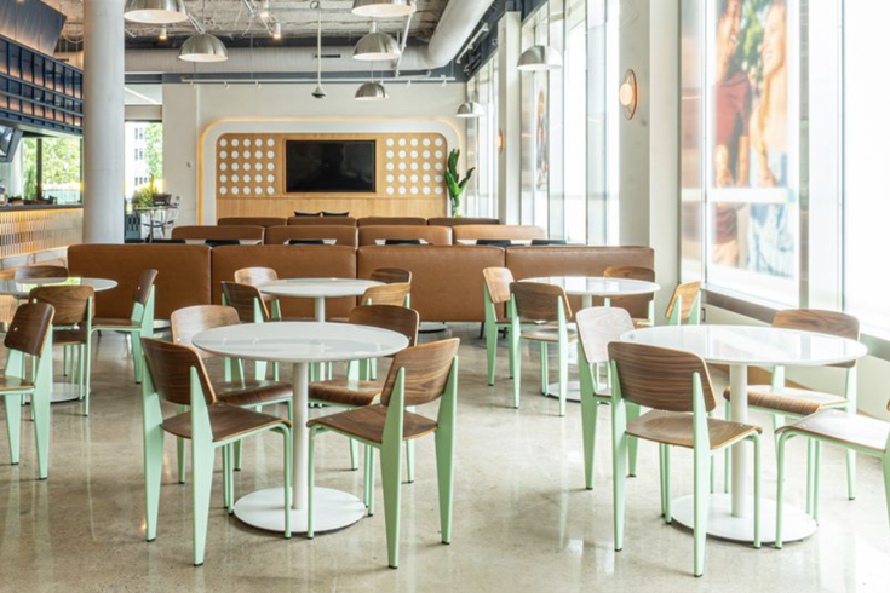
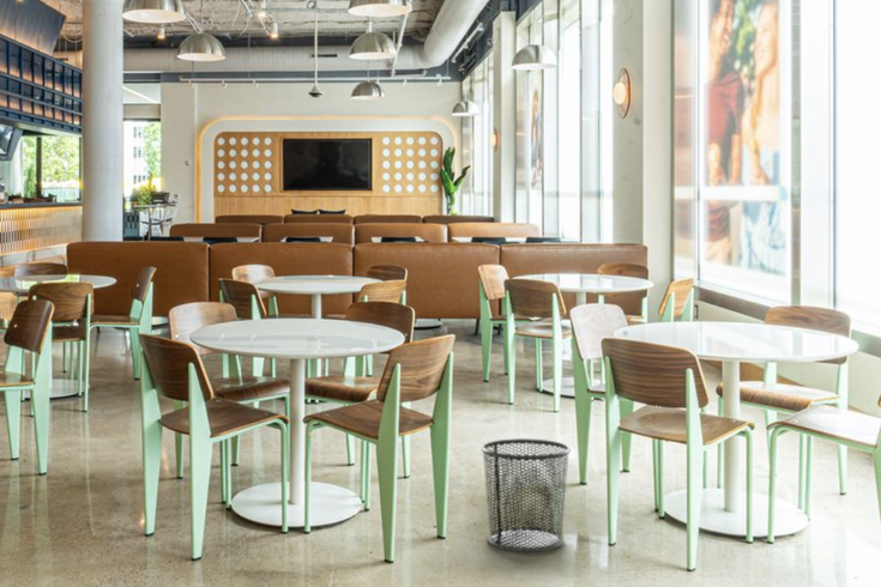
+ waste bin (525, 495)
